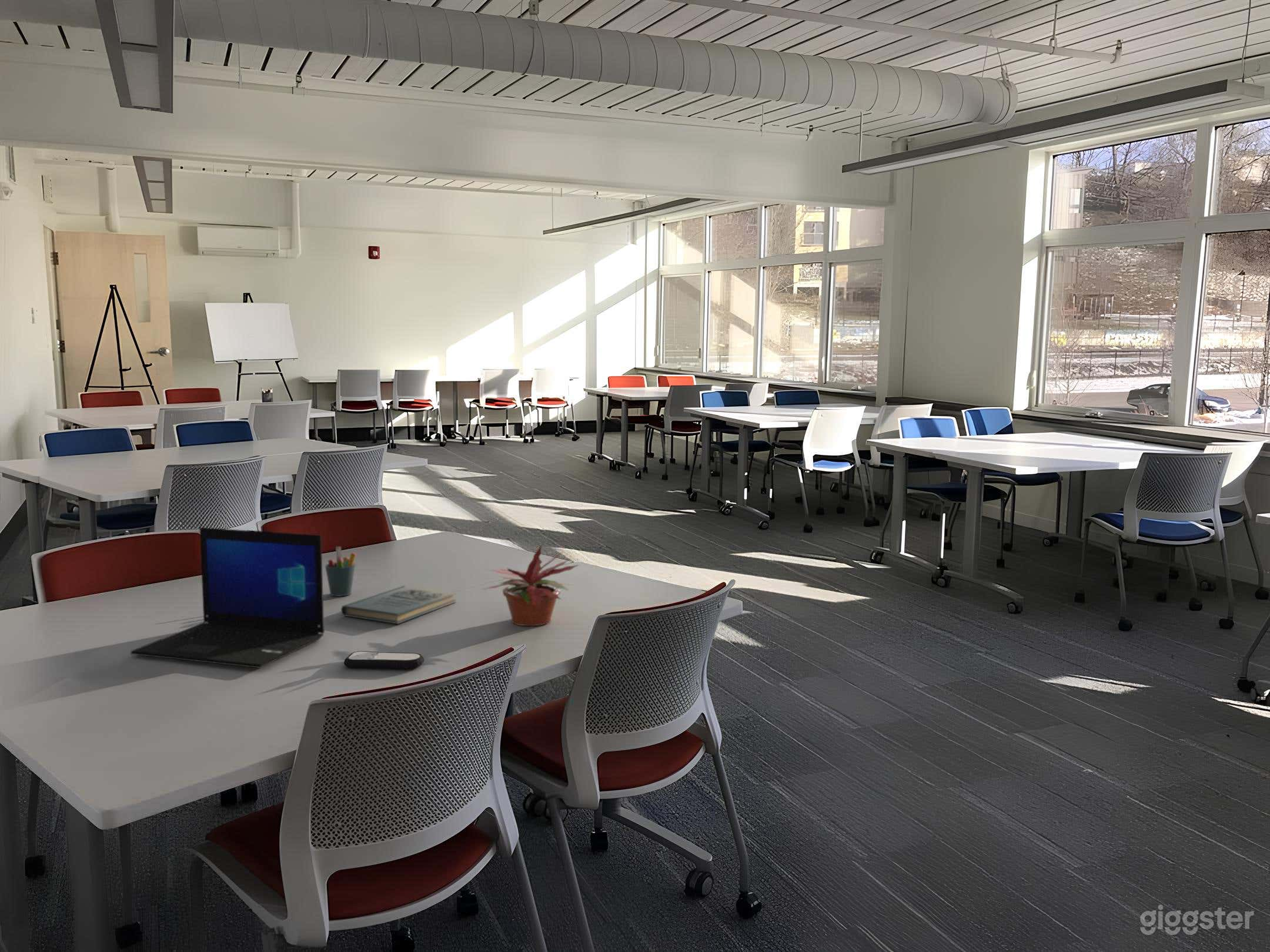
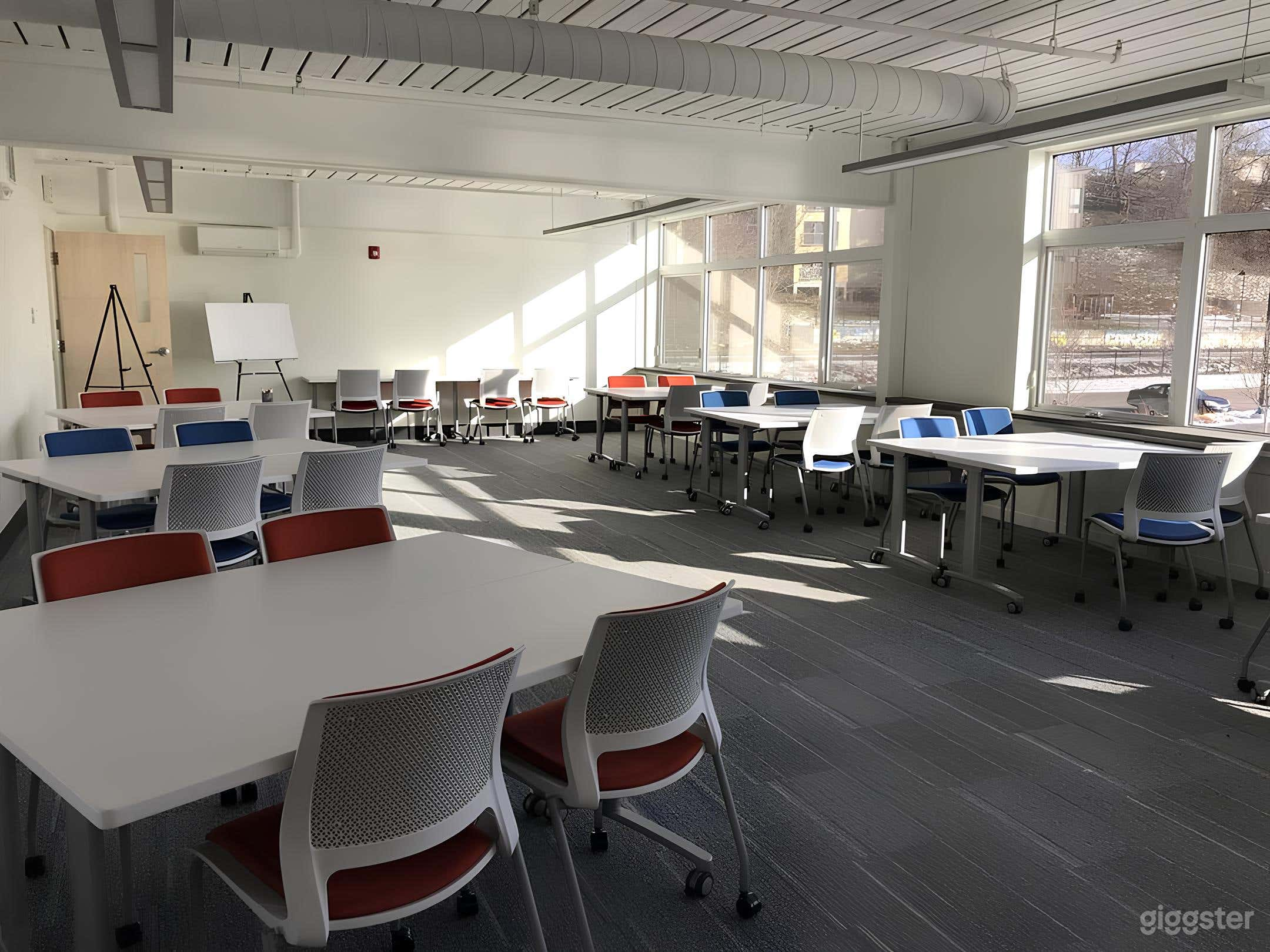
- pen holder (340, 571)
- laptop (229, 594)
- book (400, 604)
- potted plant (532, 581)
- remote control (385, 659)
